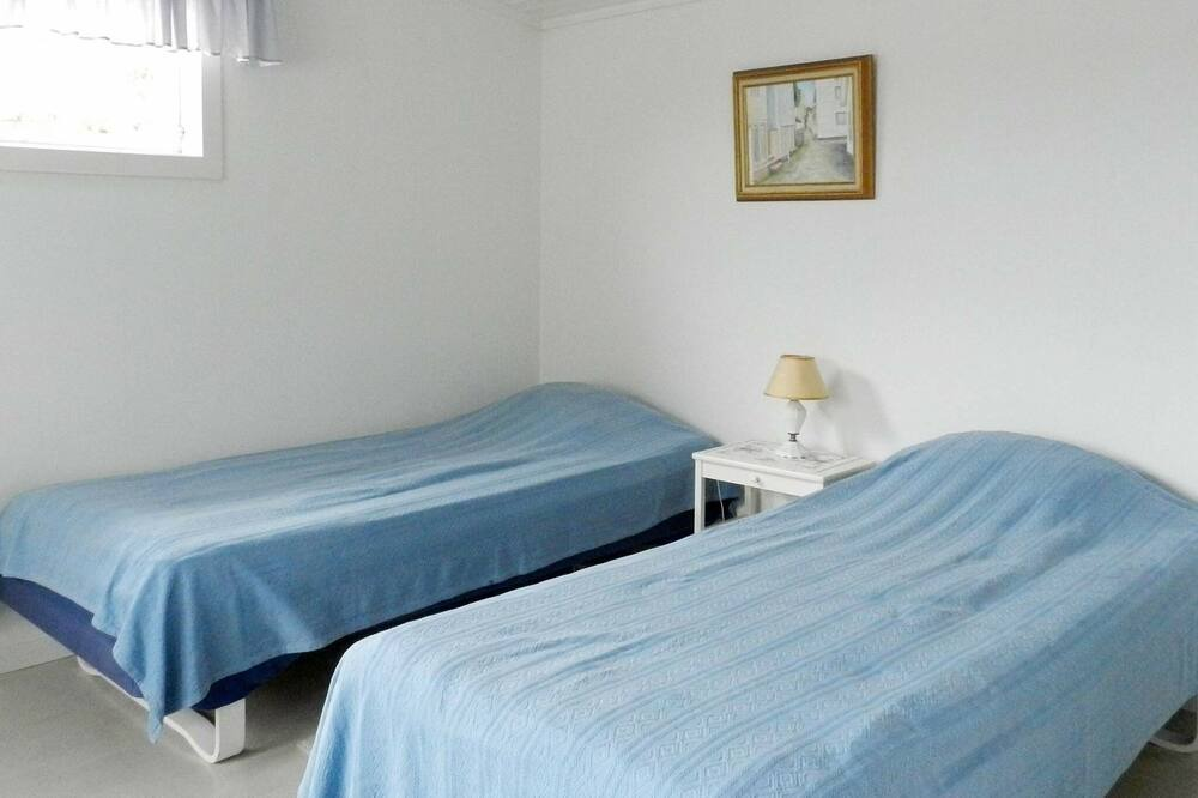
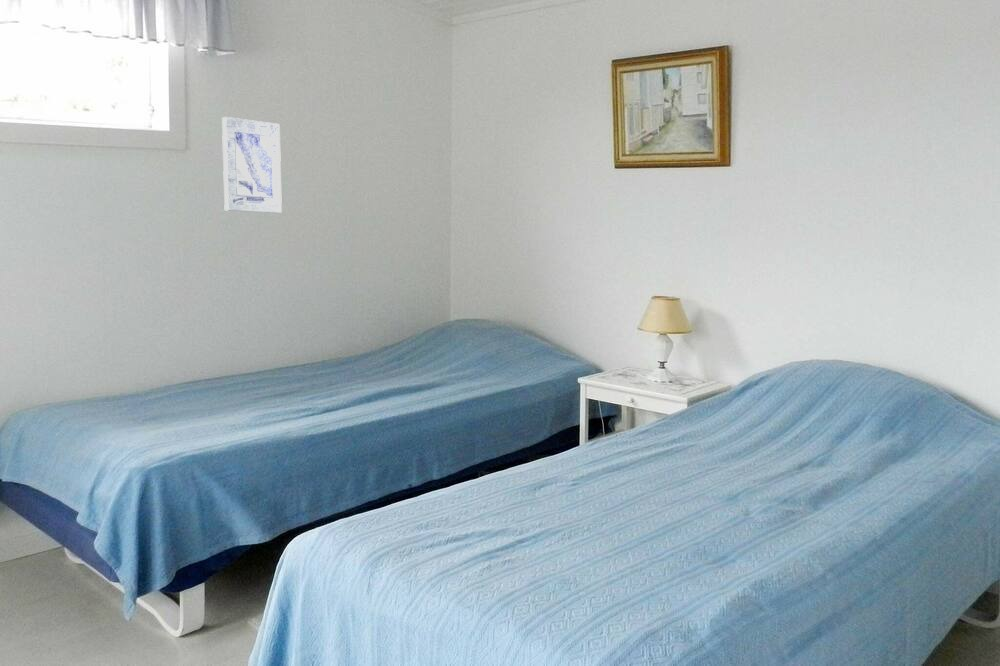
+ wall art (252, 166)
